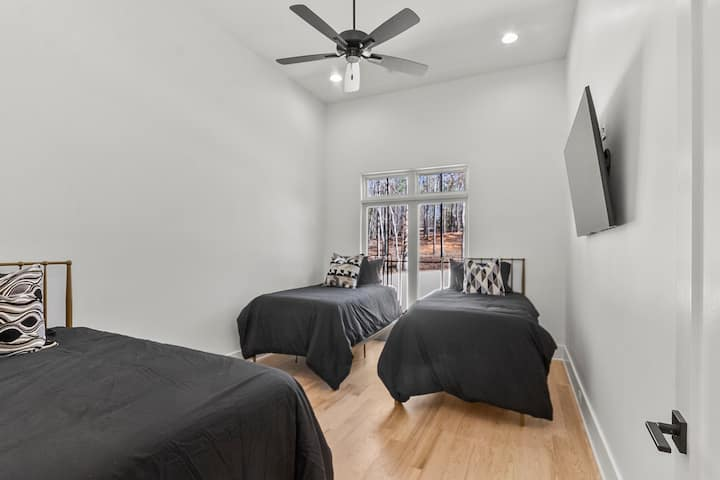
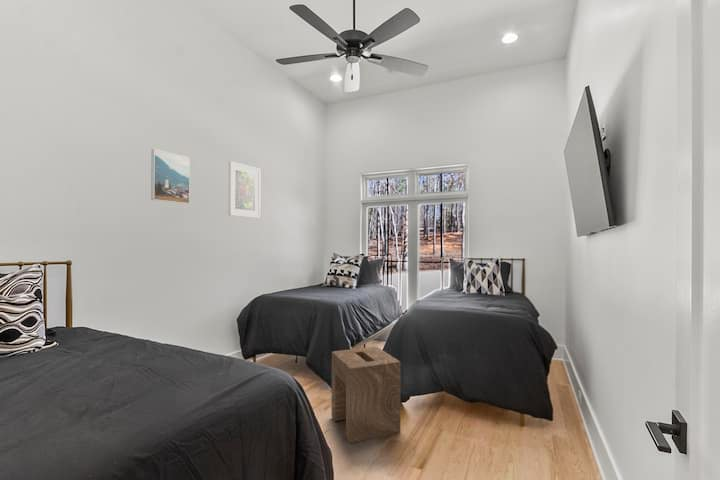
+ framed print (245, 191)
+ stool (364, 390)
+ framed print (171, 177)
